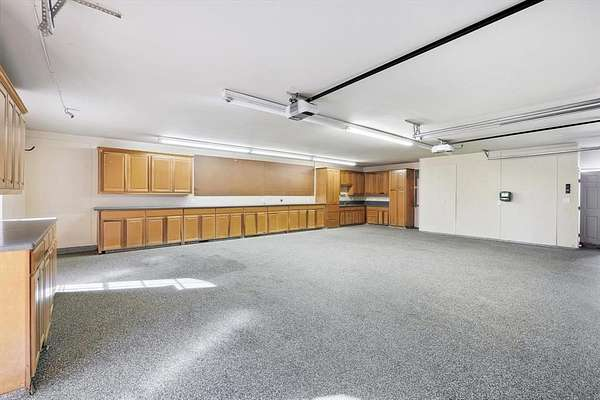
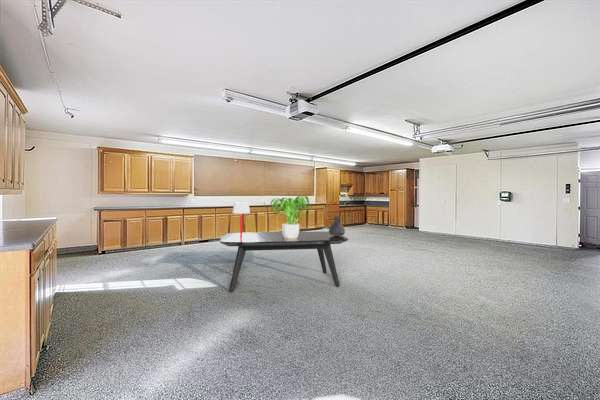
+ dining table (283, 249)
+ table lamp (241, 218)
+ potted plant (291, 216)
+ vessel (336, 225)
